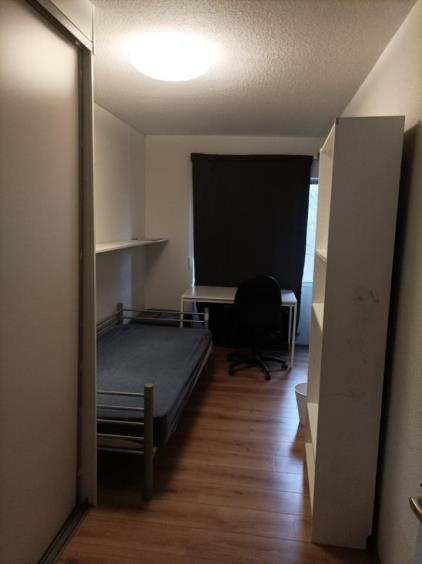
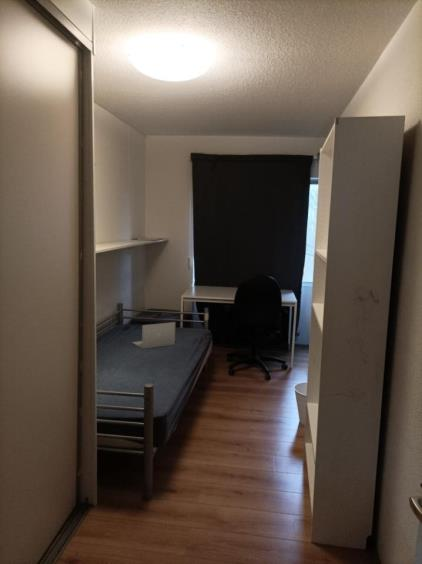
+ laptop (153, 332)
